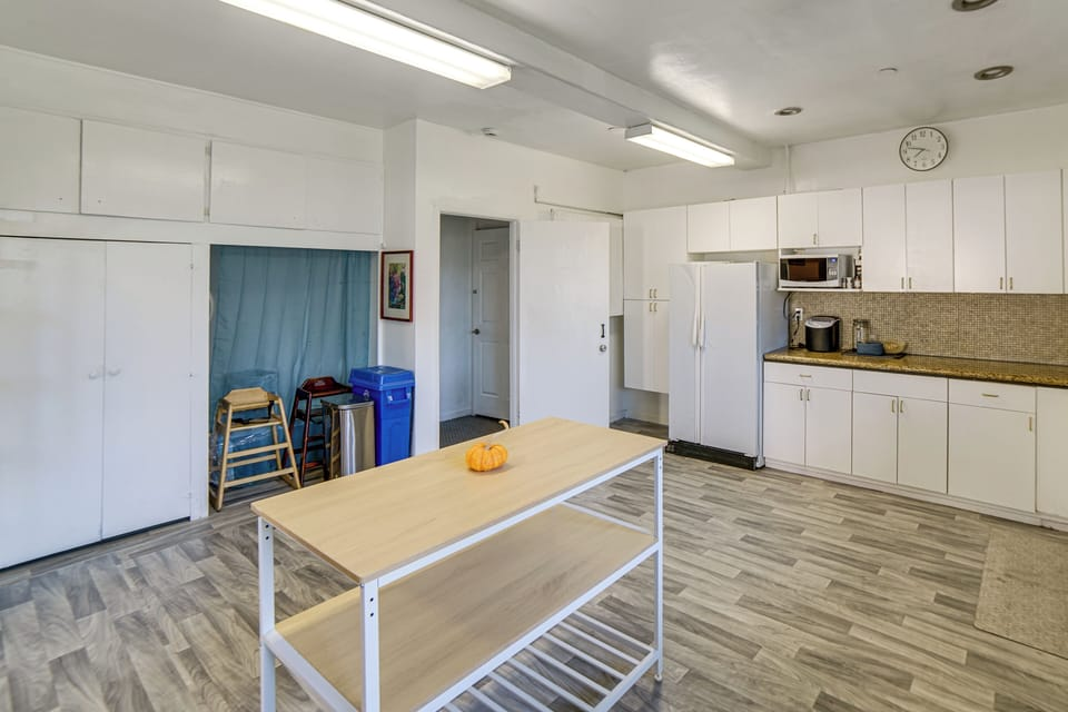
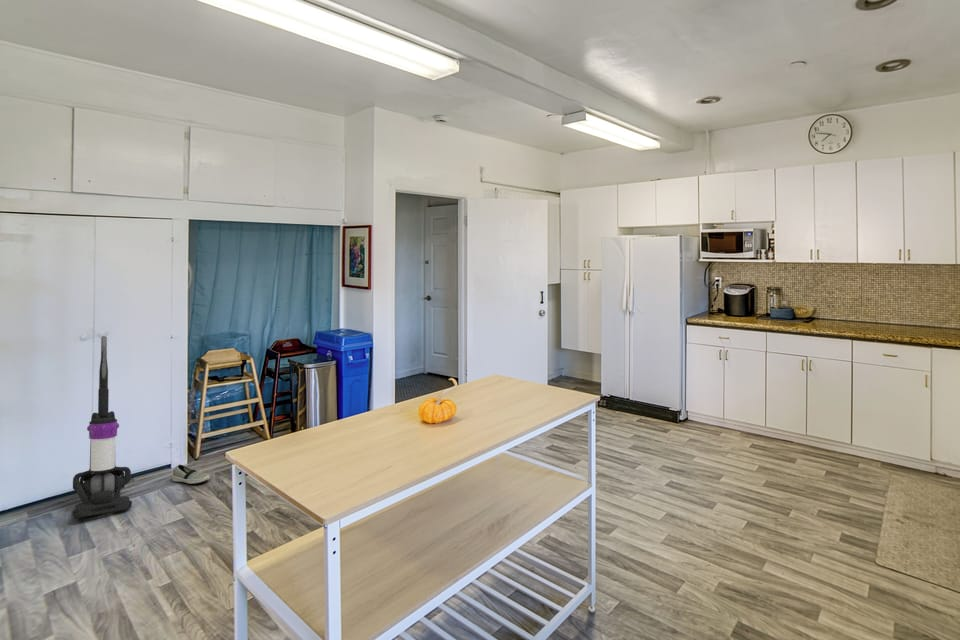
+ shoe (190, 473)
+ vacuum cleaner (103, 420)
